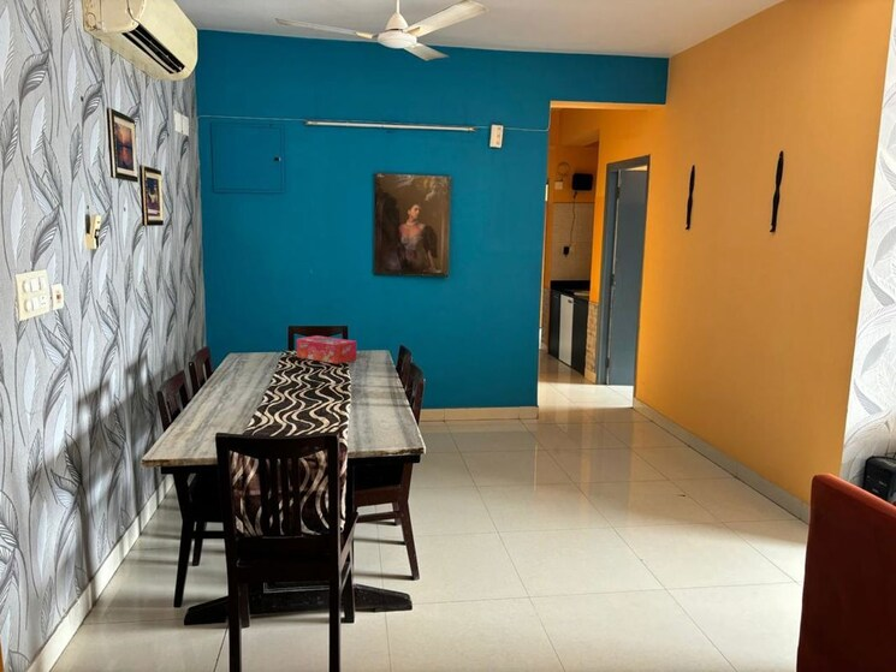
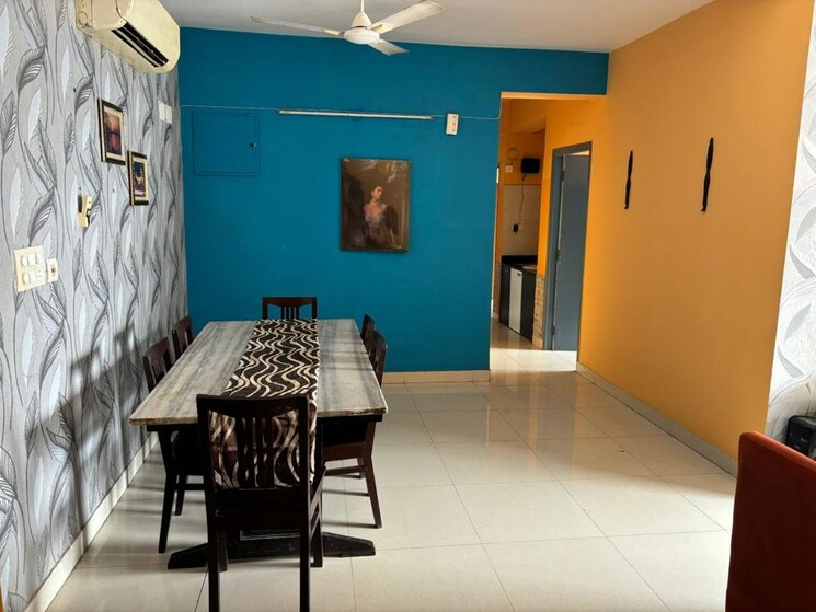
- tissue box (326, 349)
